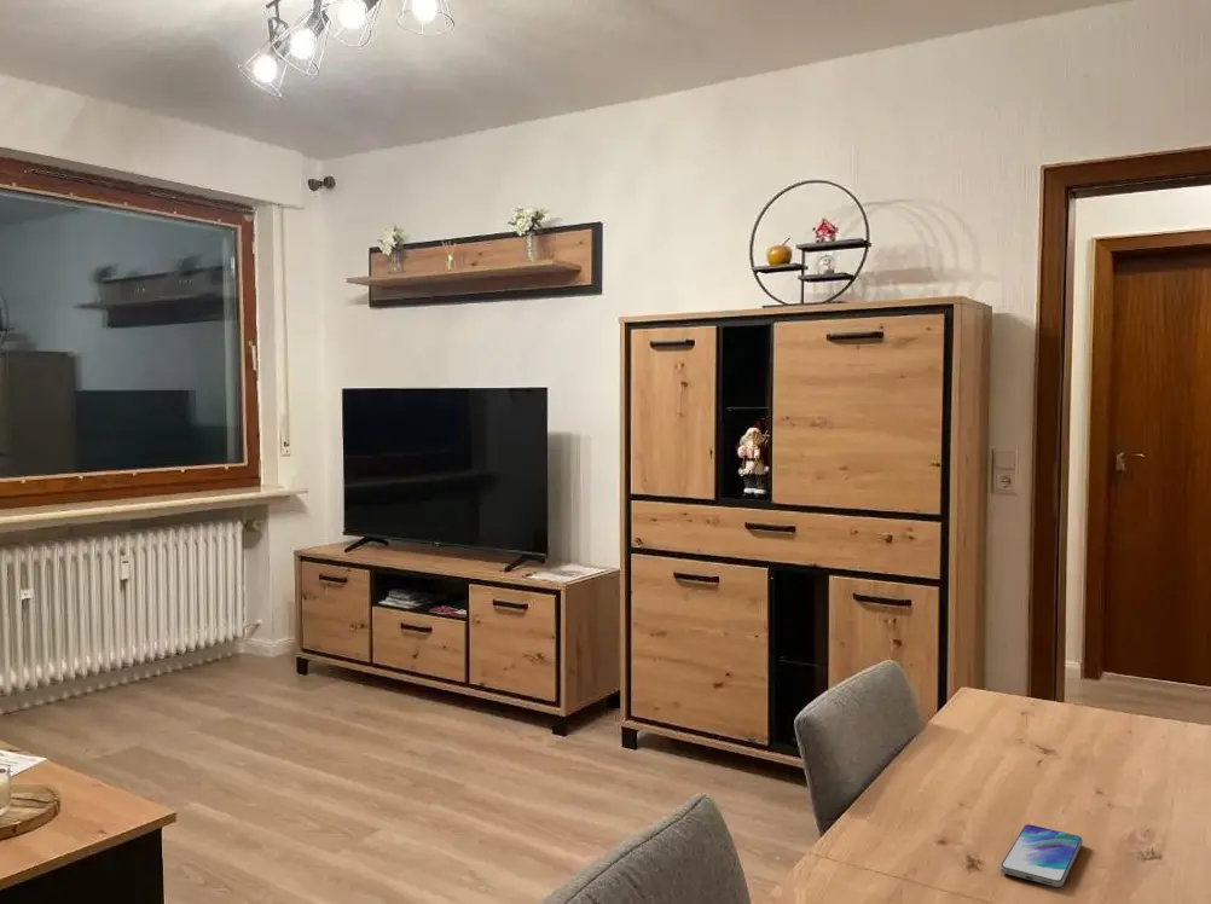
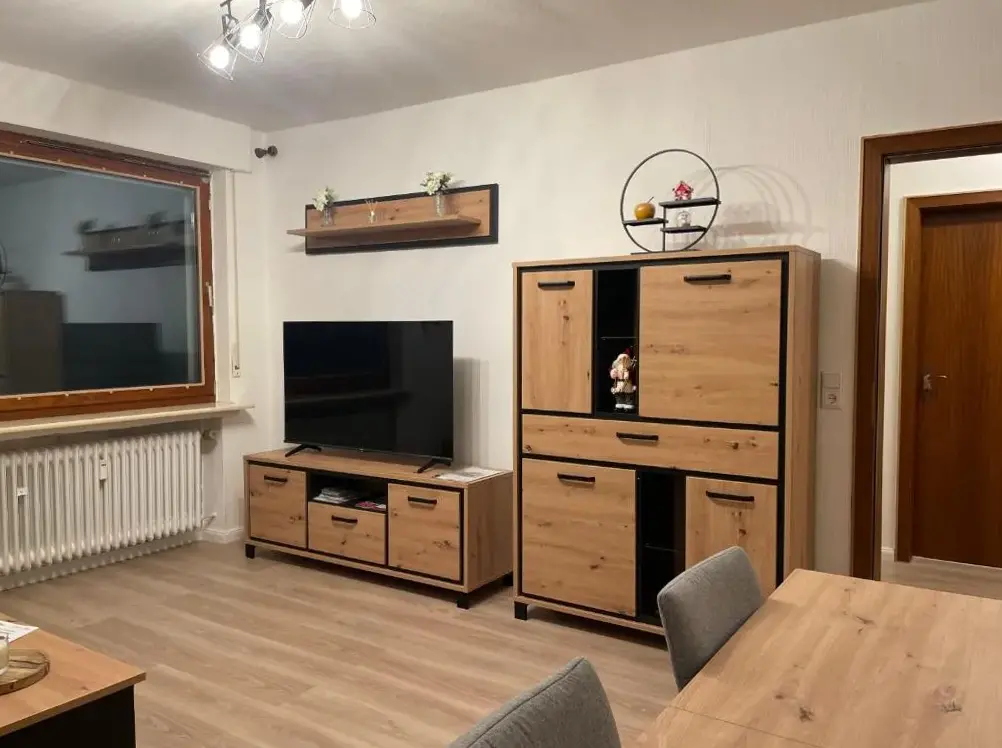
- smartphone (1042, 853)
